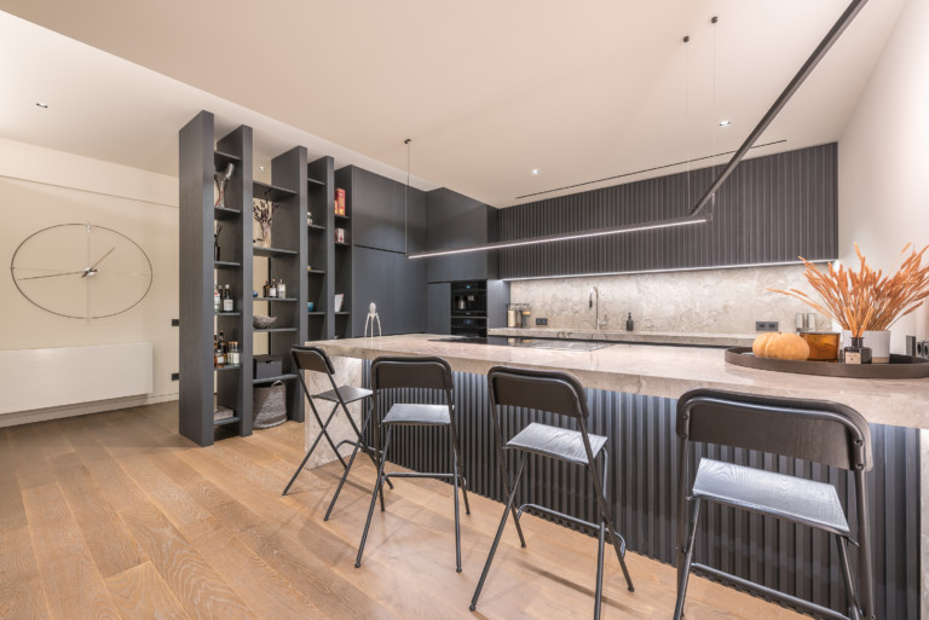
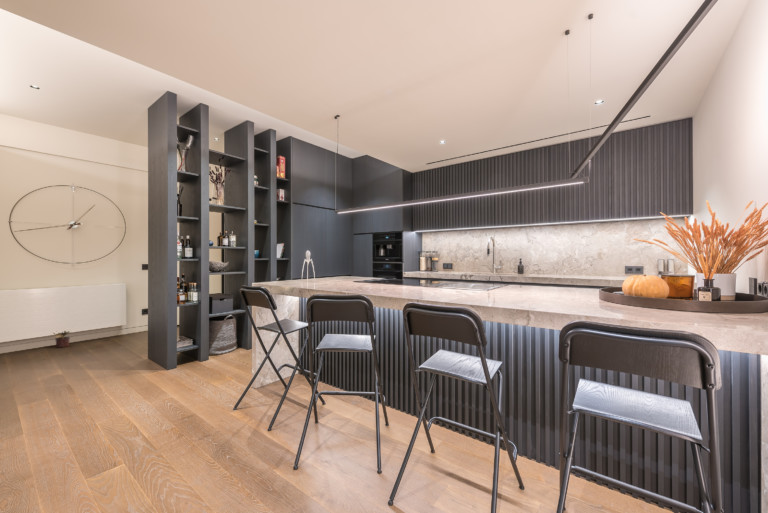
+ potted plant (61, 336)
